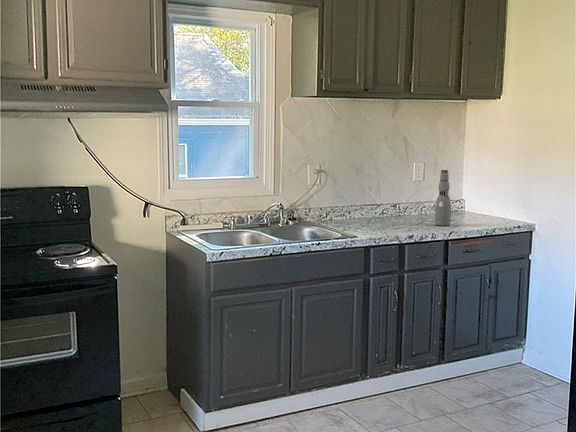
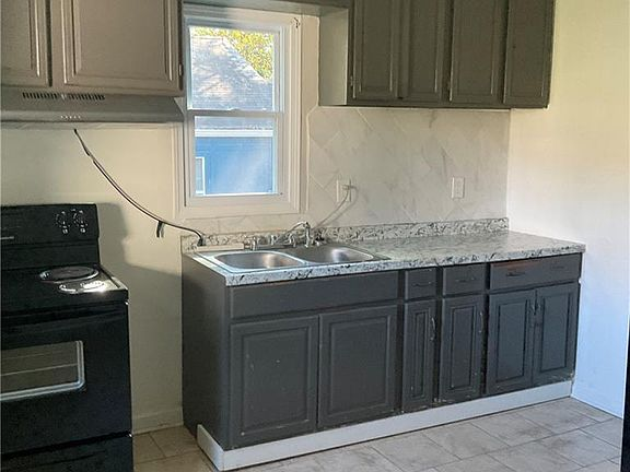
- bottle (443, 197)
